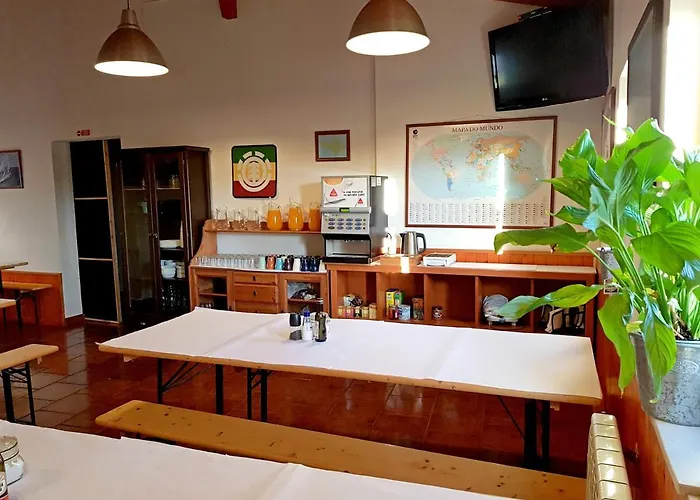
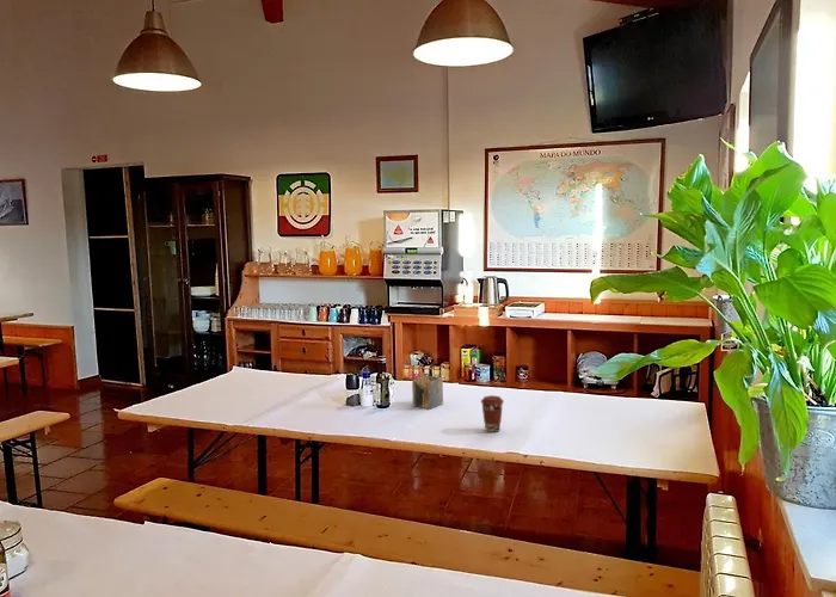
+ coffee cup (492, 413)
+ napkin holder (428, 387)
